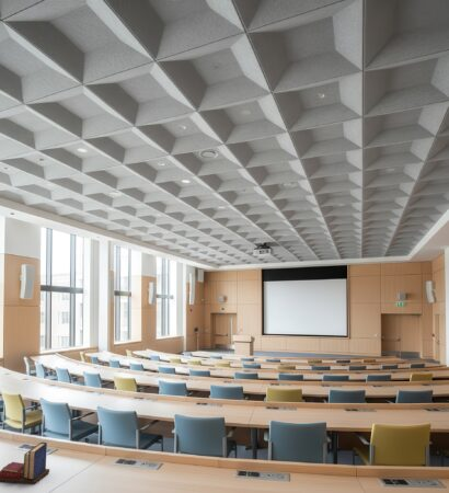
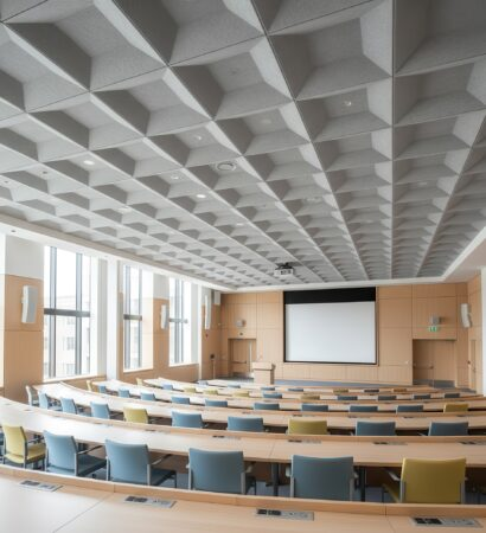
- book (21, 463)
